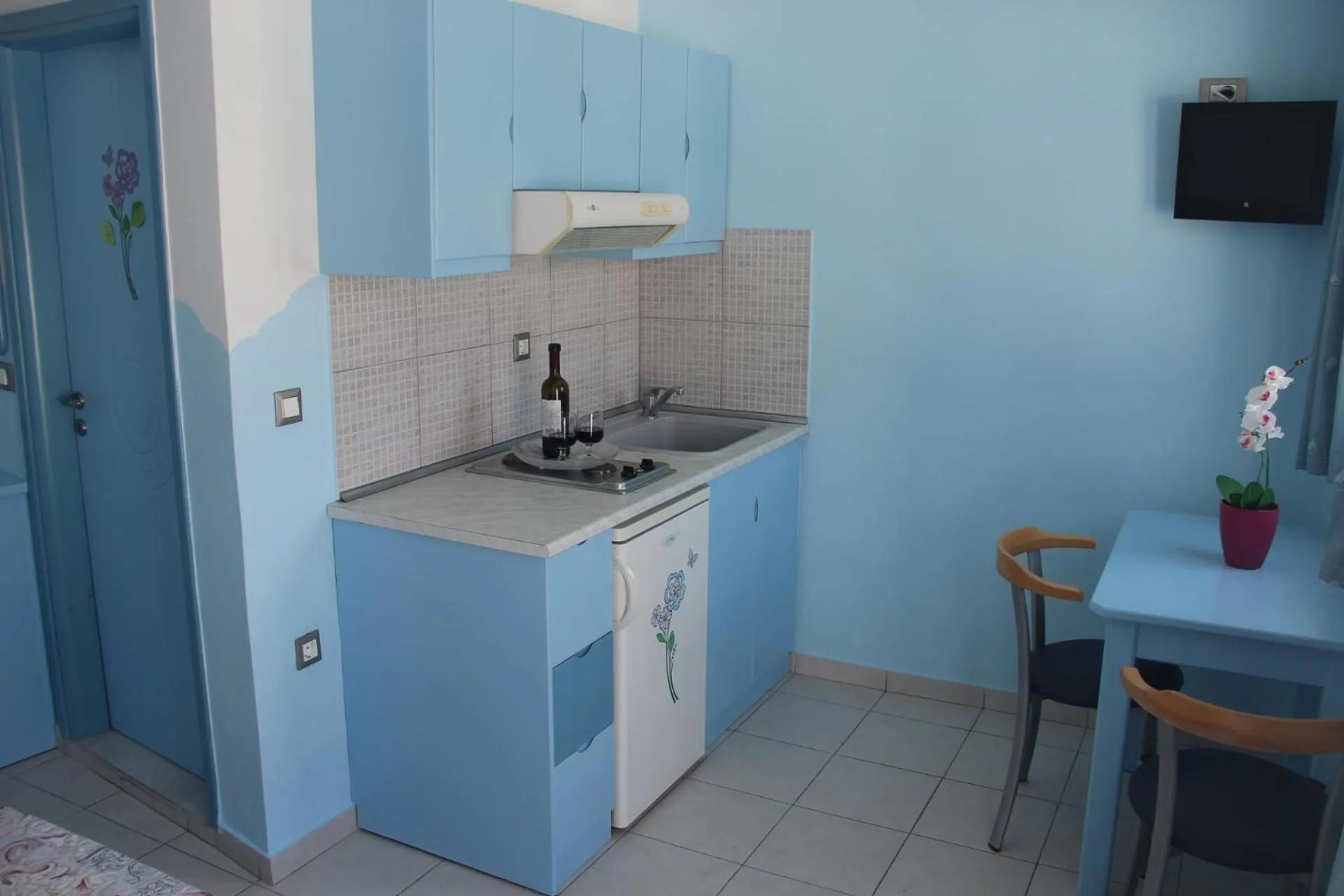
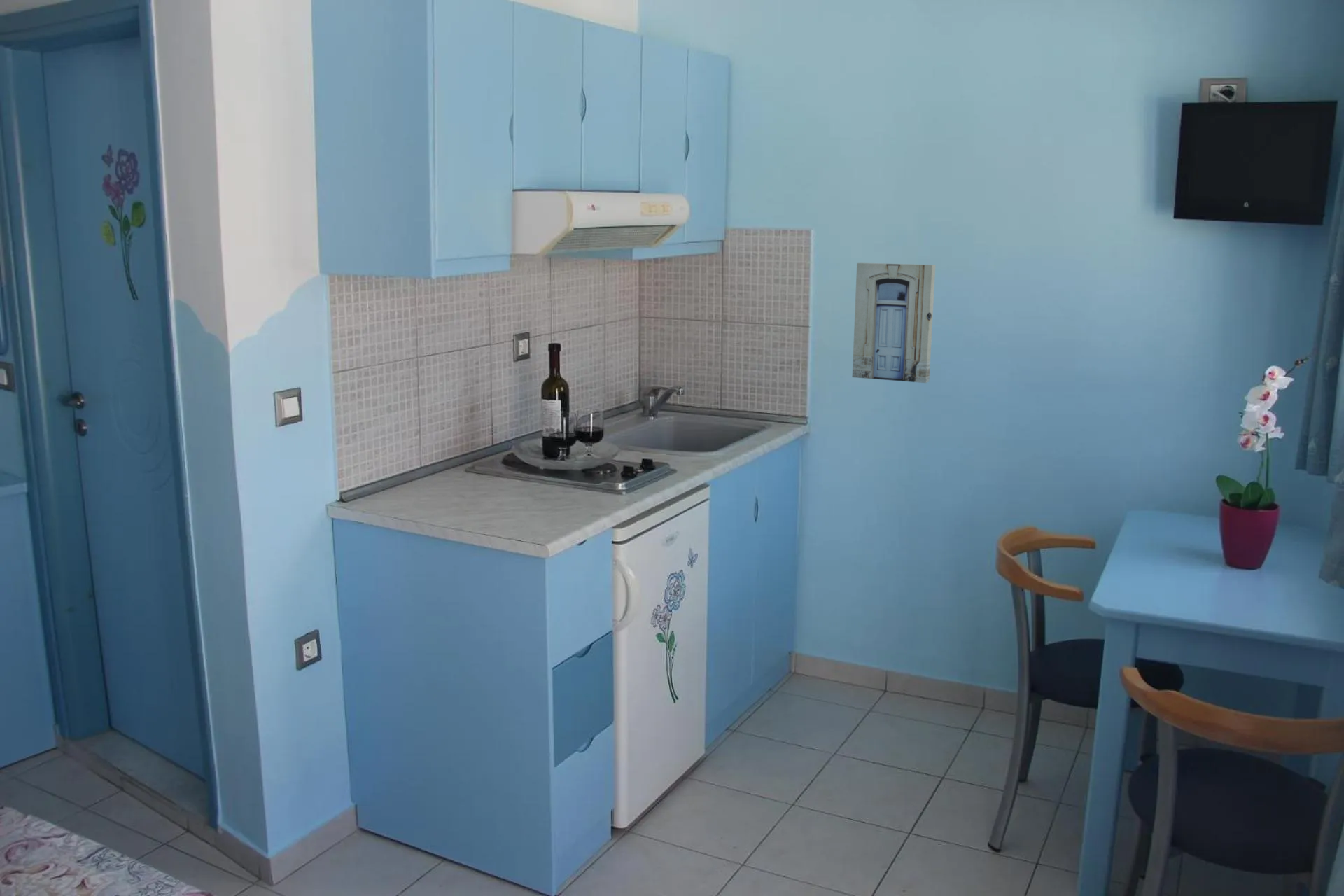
+ wall art (892, 322)
